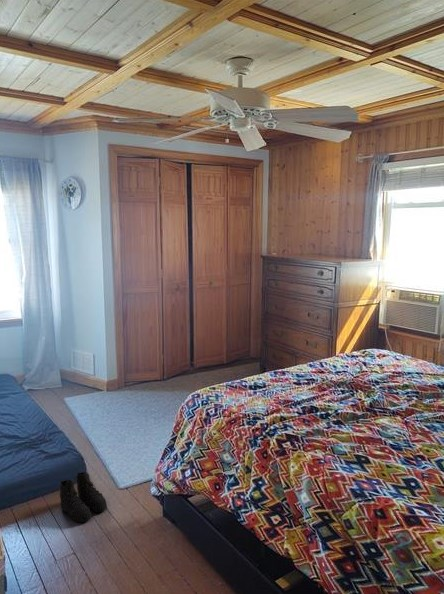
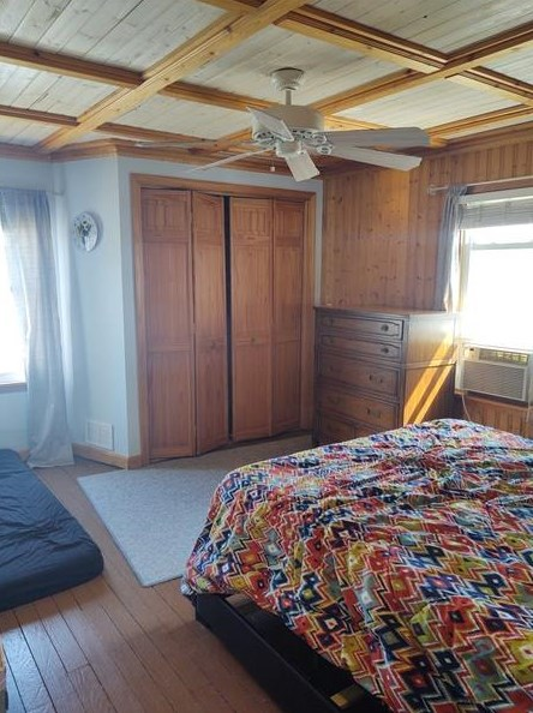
- boots (82, 493)
